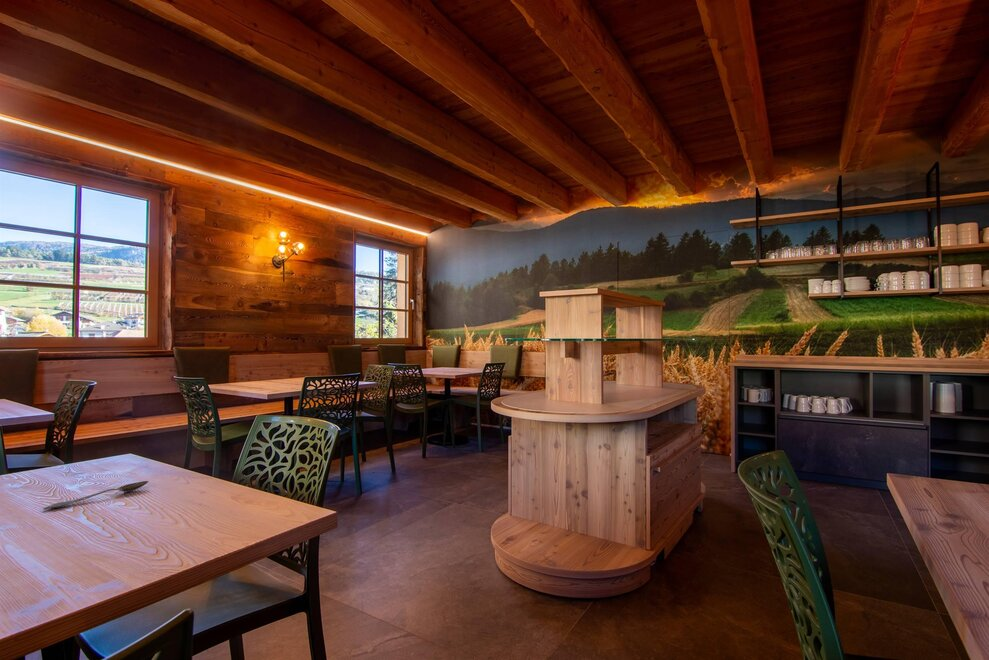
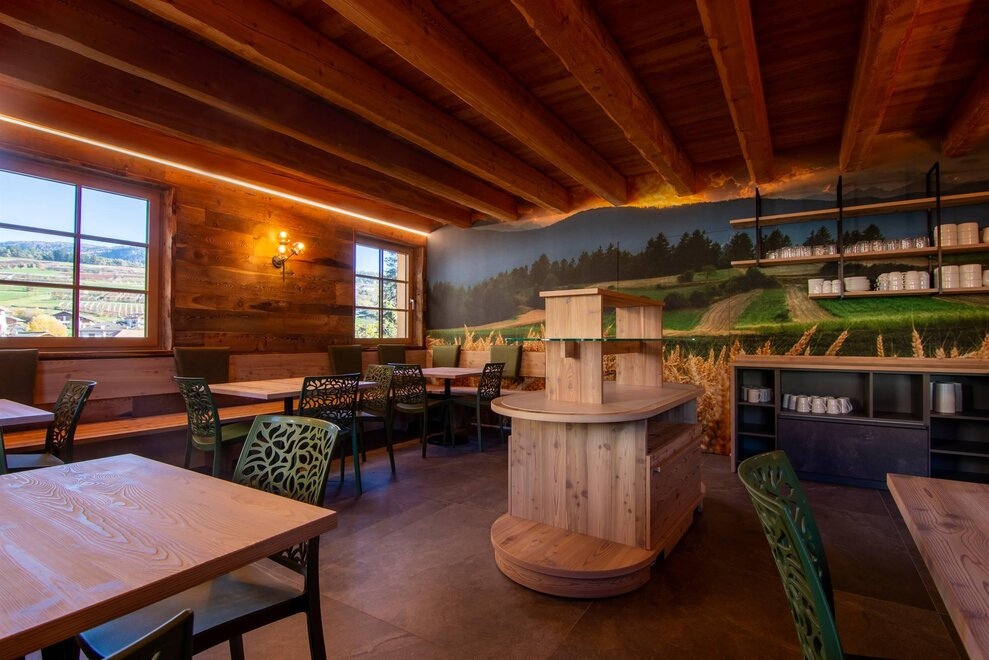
- spoon (99, 493)
